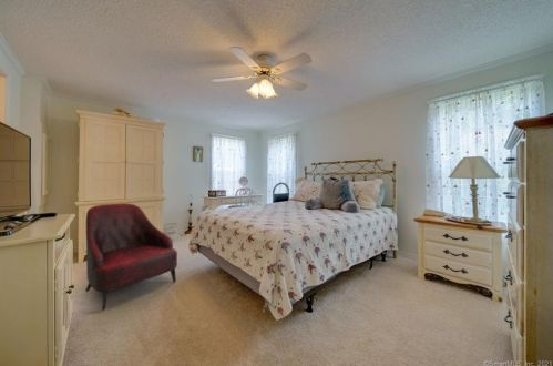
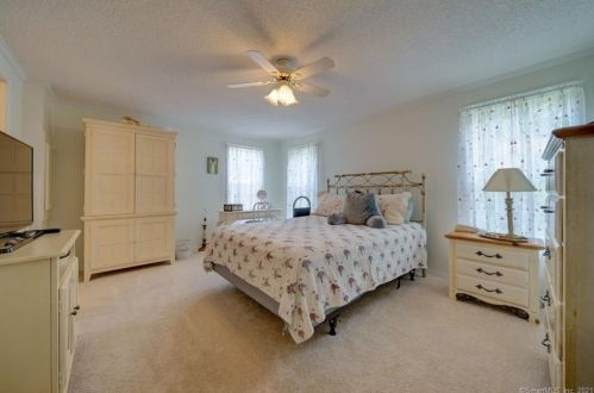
- armchair (127, 245)
